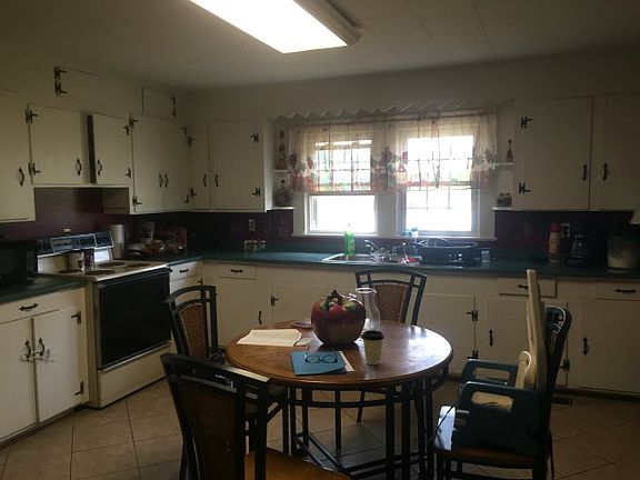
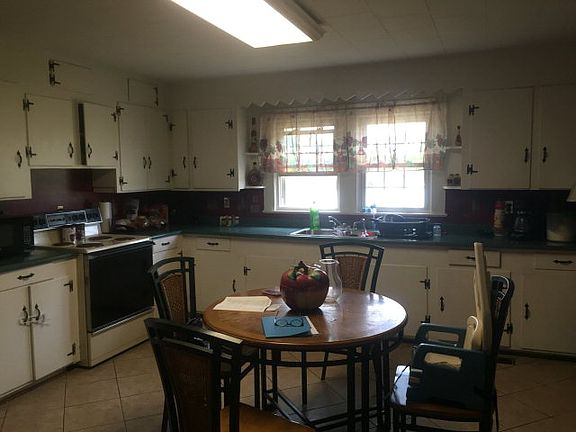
- coffee cup (372, 347)
